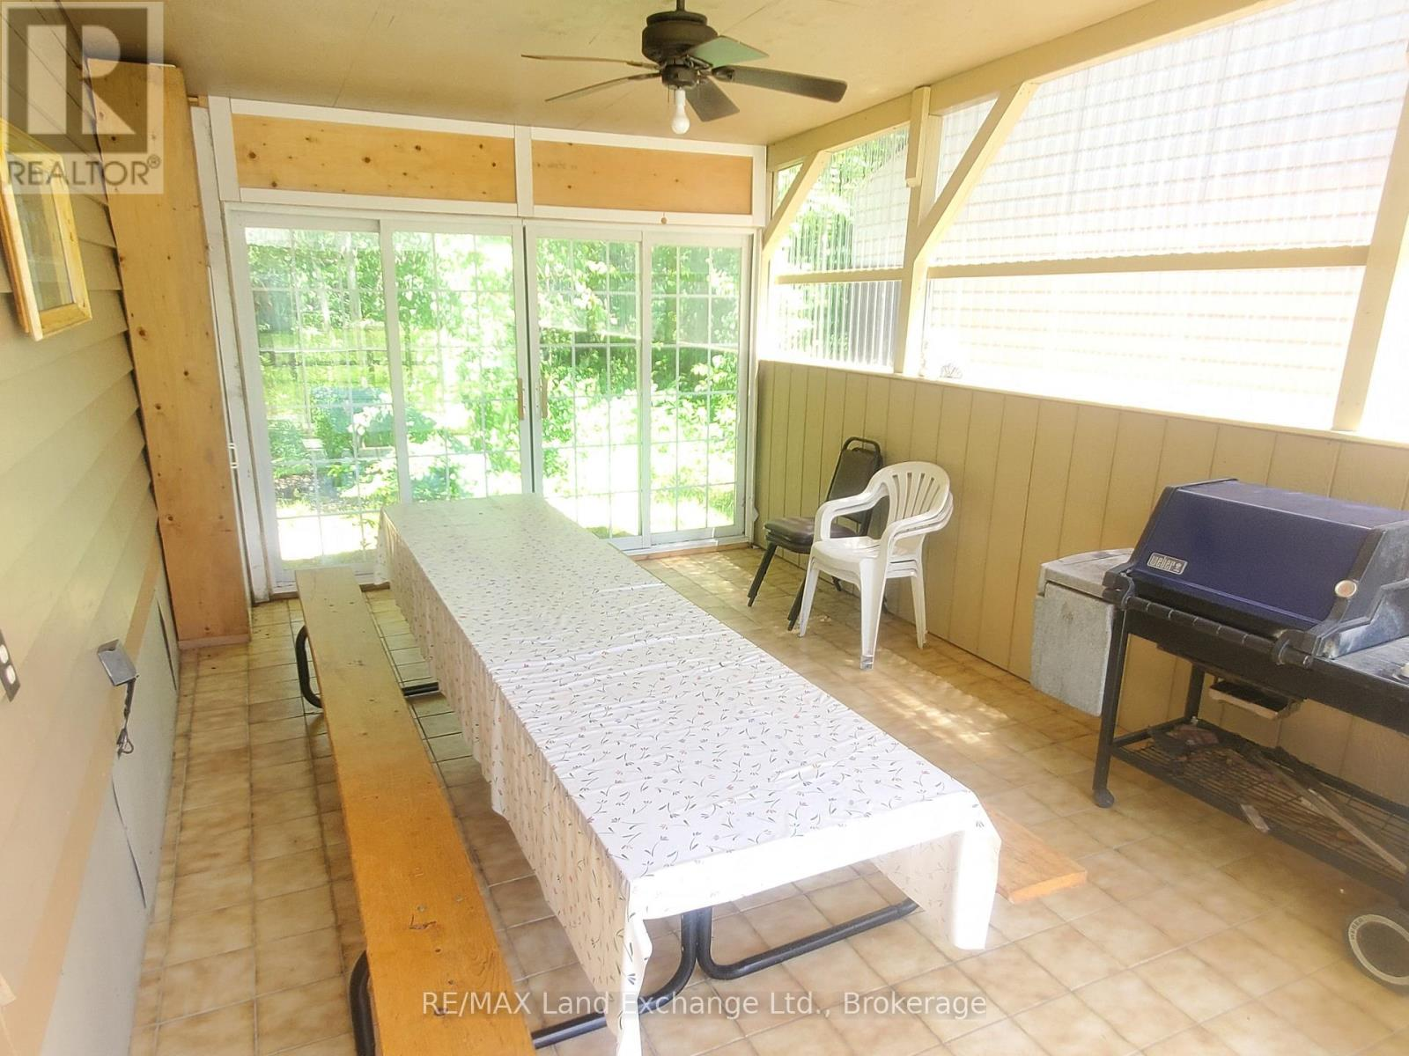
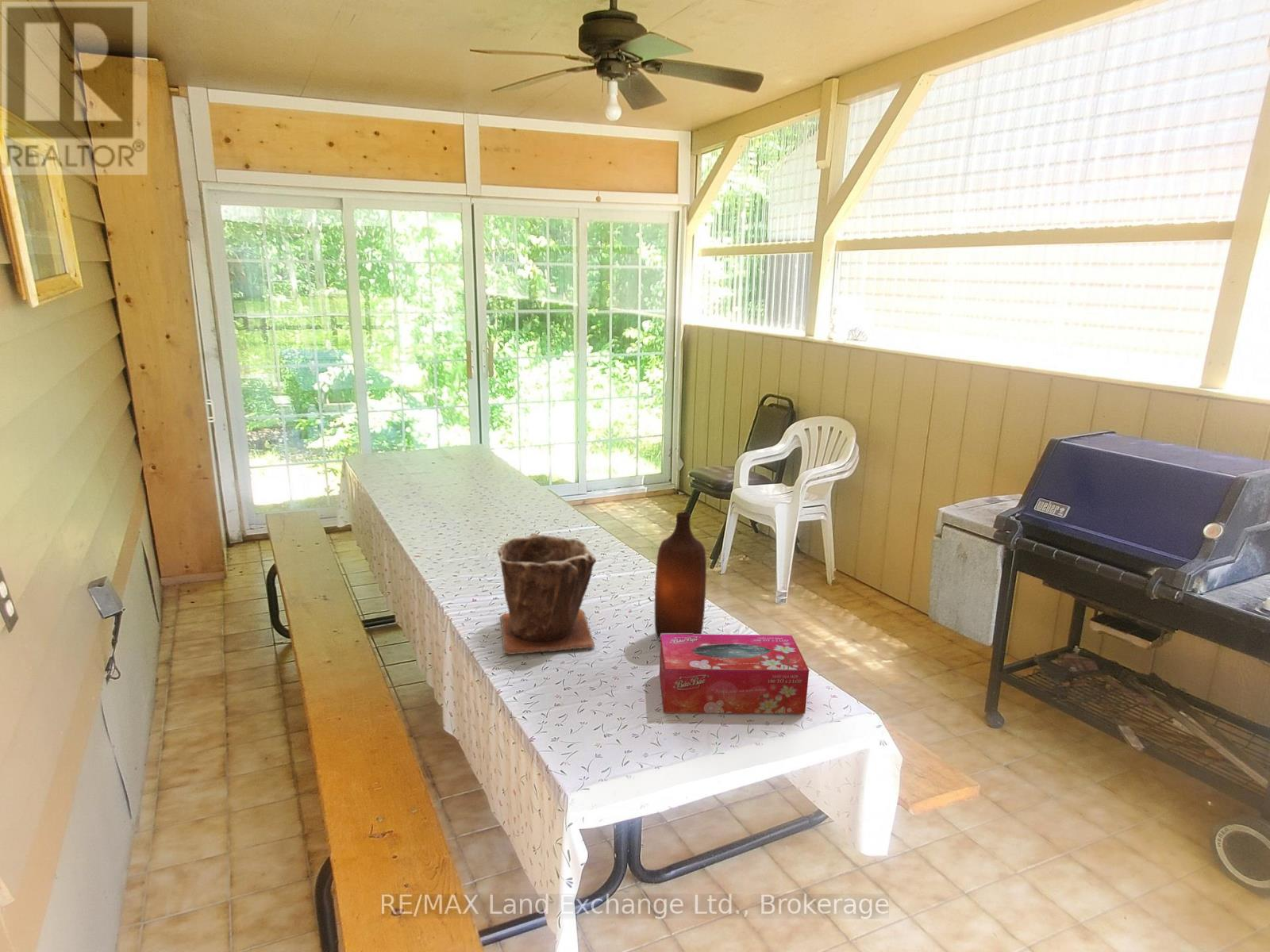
+ plant pot (546, 589)
+ tissue box (730, 672)
+ bottle (680, 578)
